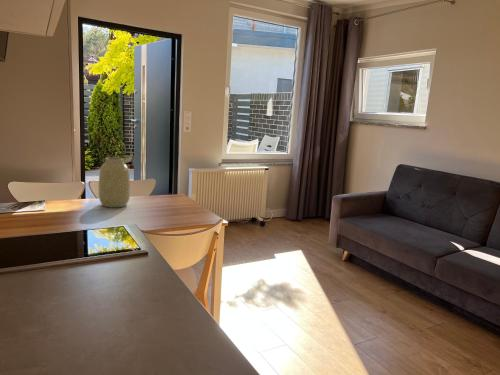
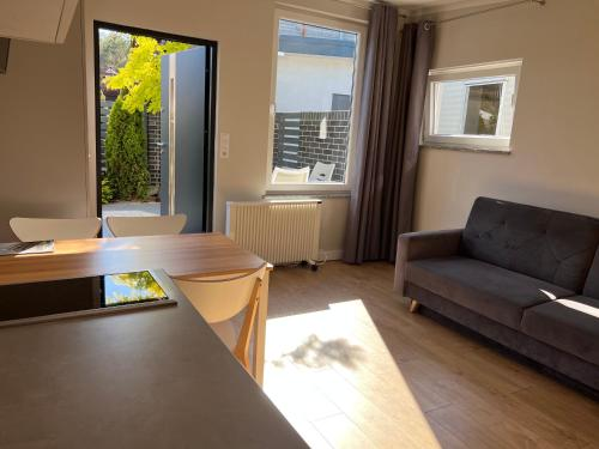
- vase (114, 181)
